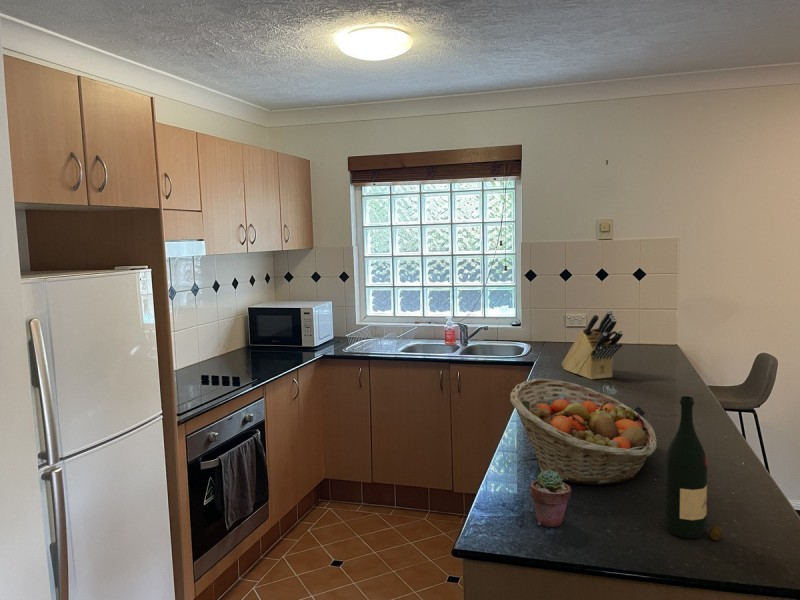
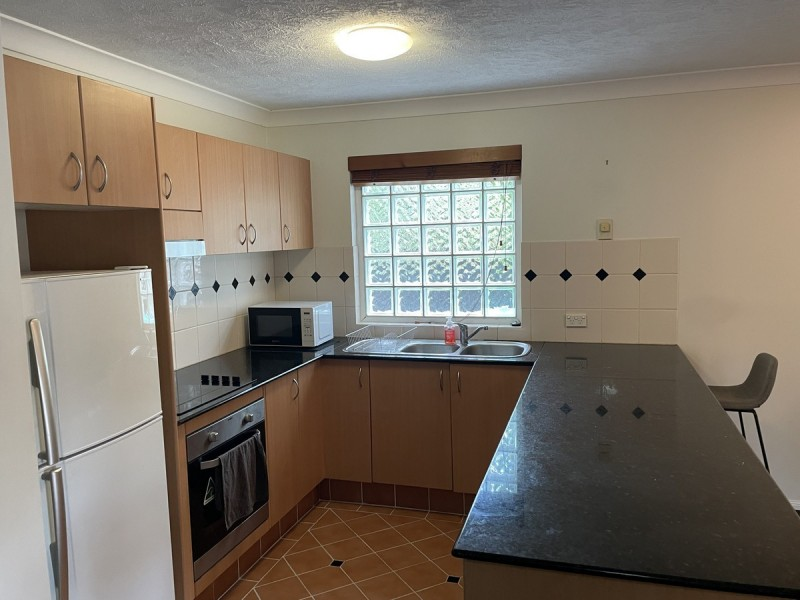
- knife block (591, 342)
- potted succulent (550, 496)
- fruit basket (582, 426)
- wine bottle (693, 464)
